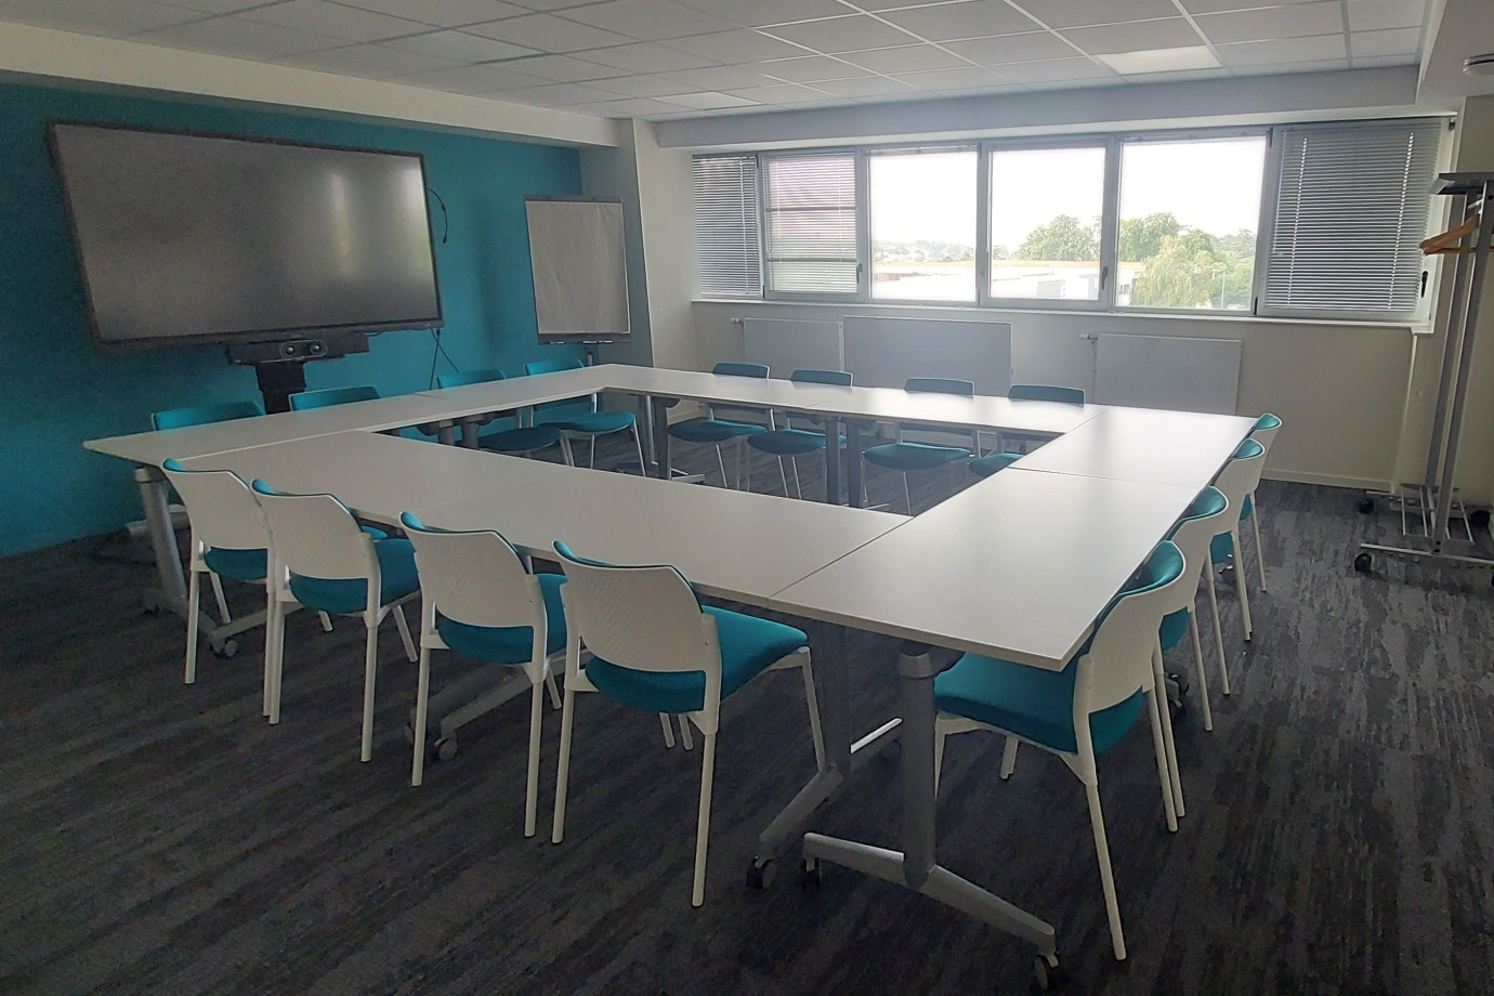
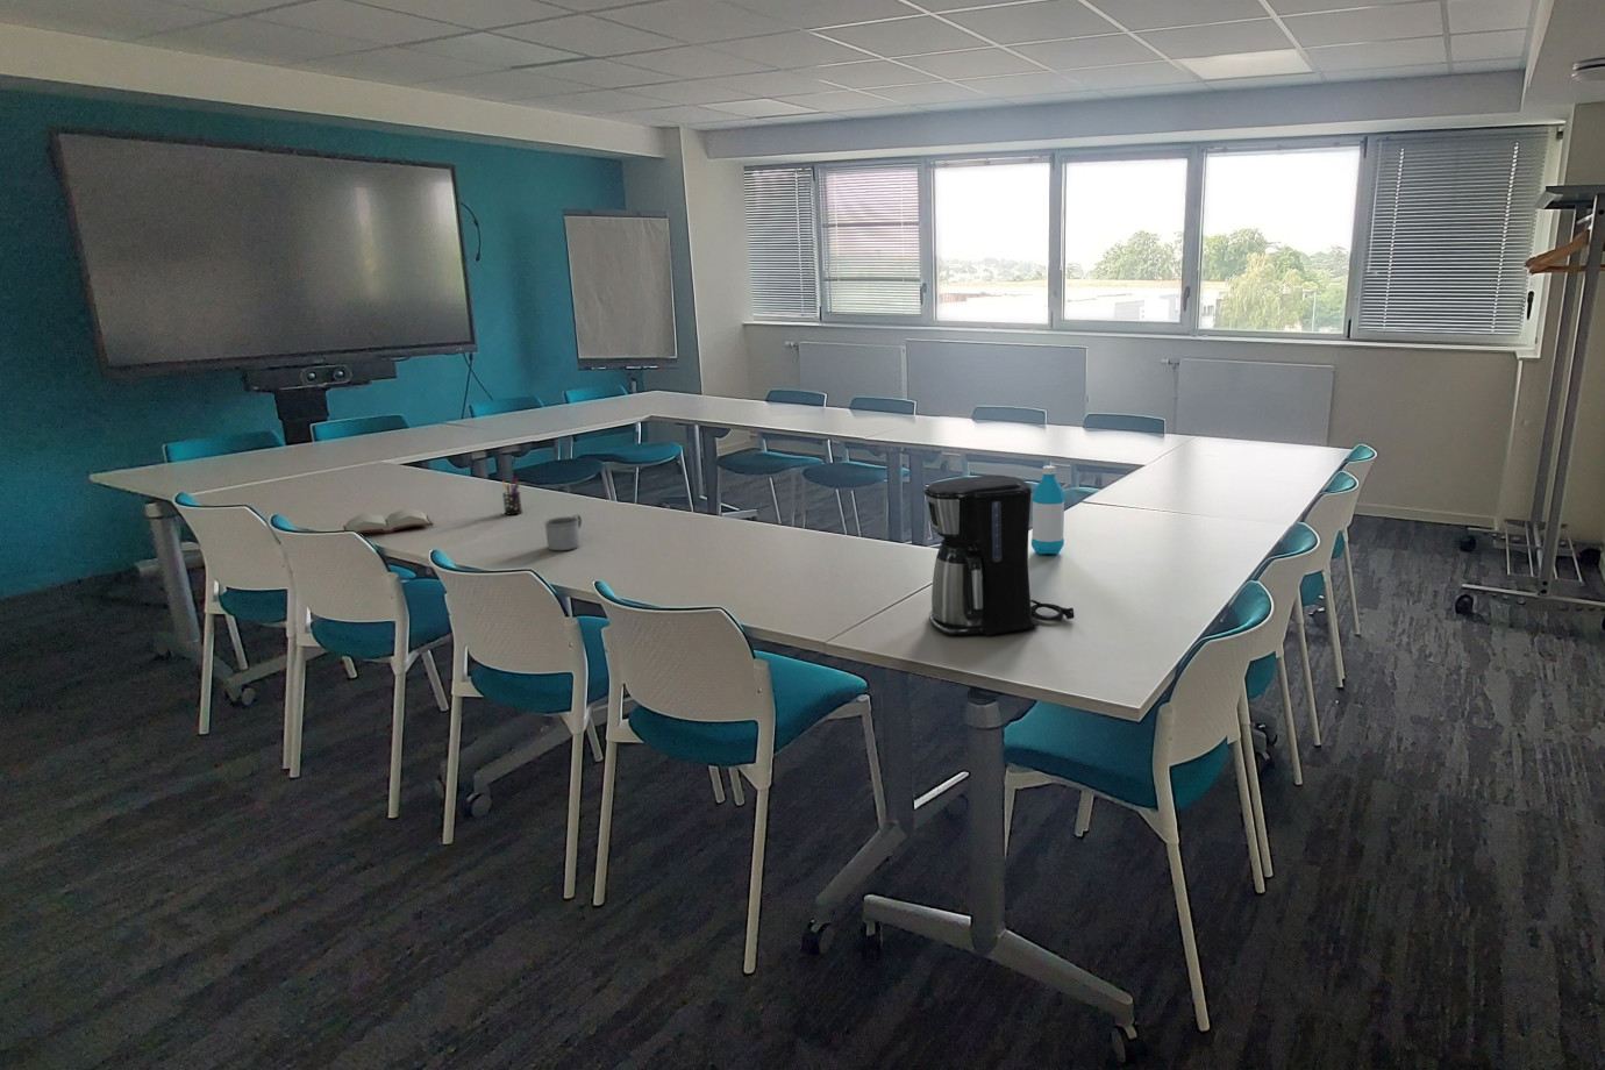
+ water bottle (1047, 510)
+ mug (564, 531)
+ coffee maker (998, 555)
+ pen holder (512, 494)
+ hardback book (386, 521)
